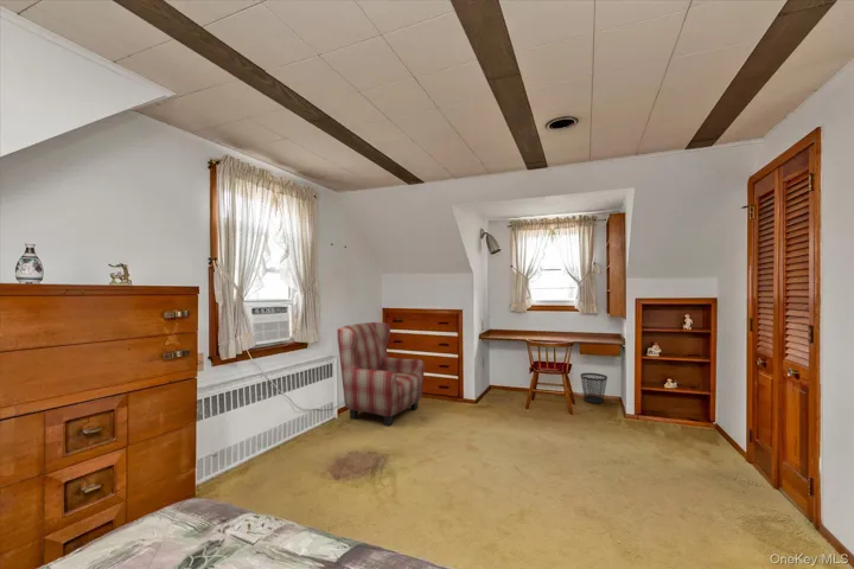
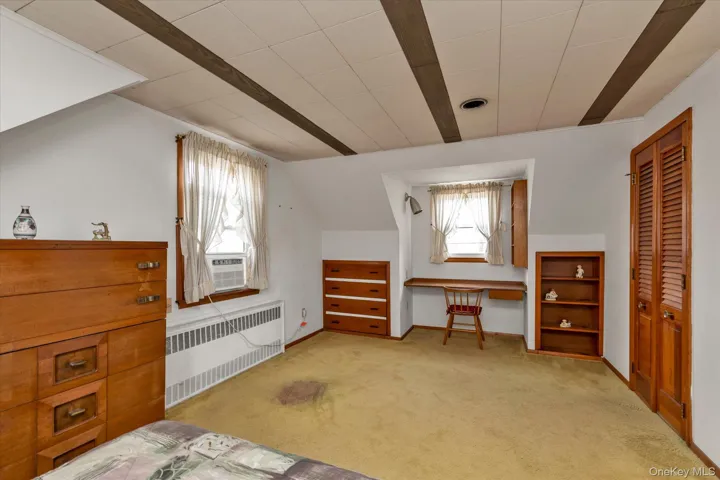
- wastebasket (593, 388)
- armchair (381, 369)
